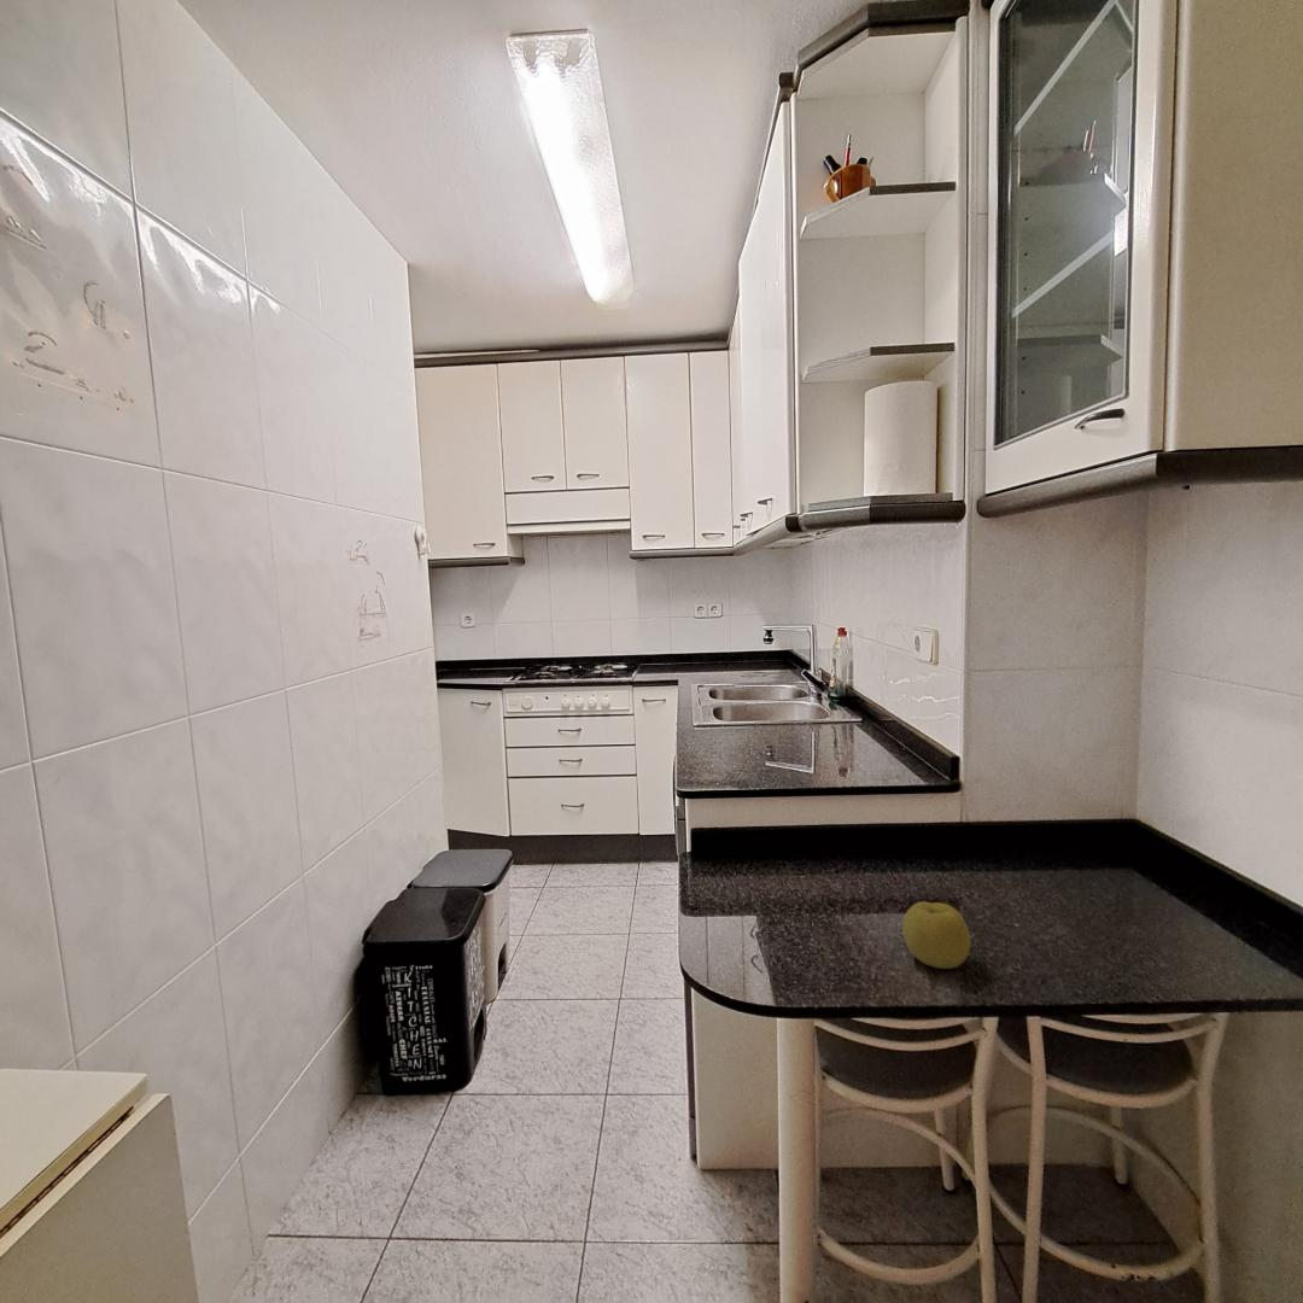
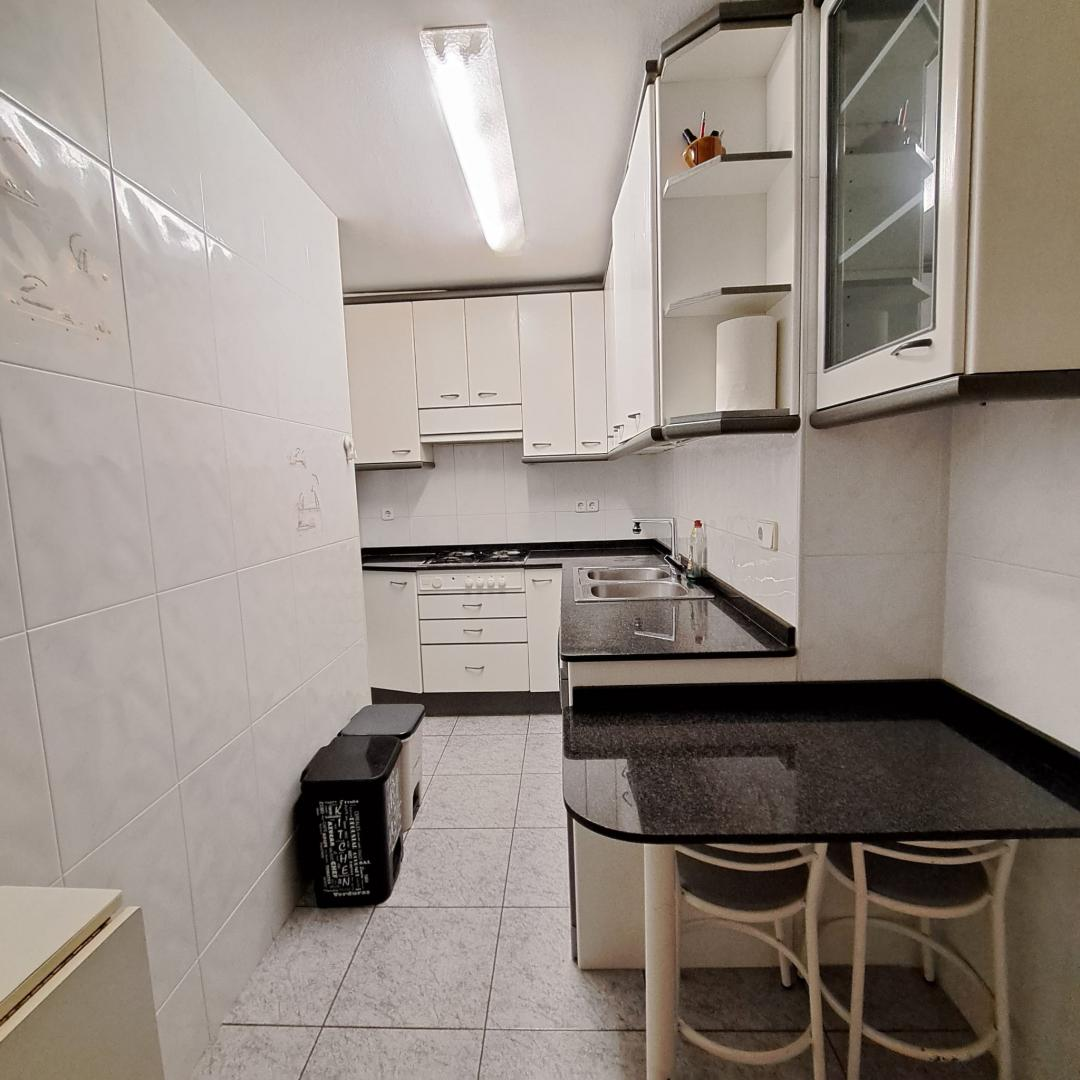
- fruit (935, 933)
